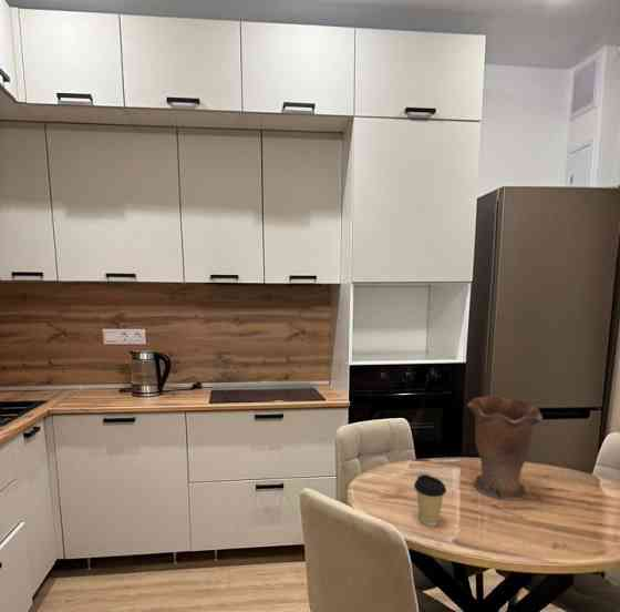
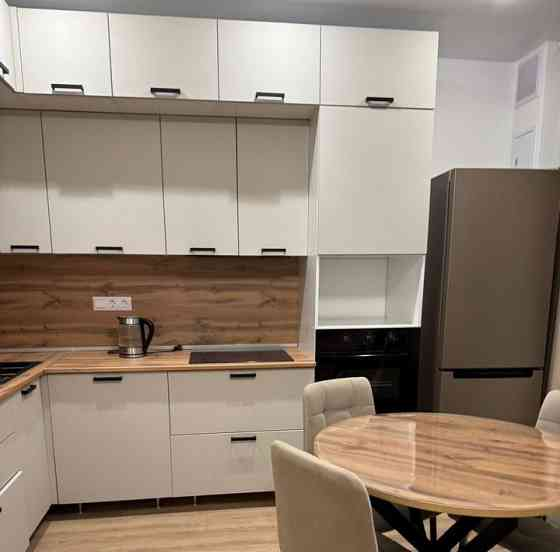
- vase (503, 447)
- coffee cup (430, 500)
